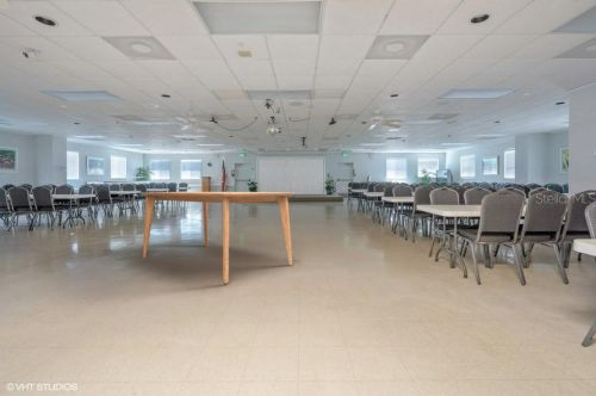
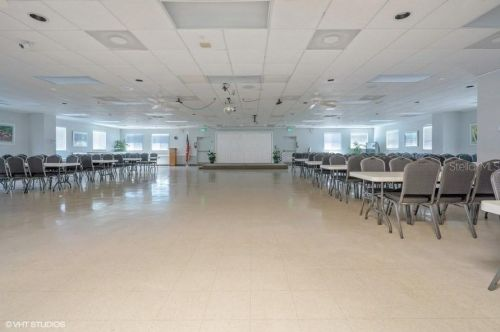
- dining table (206, 227)
